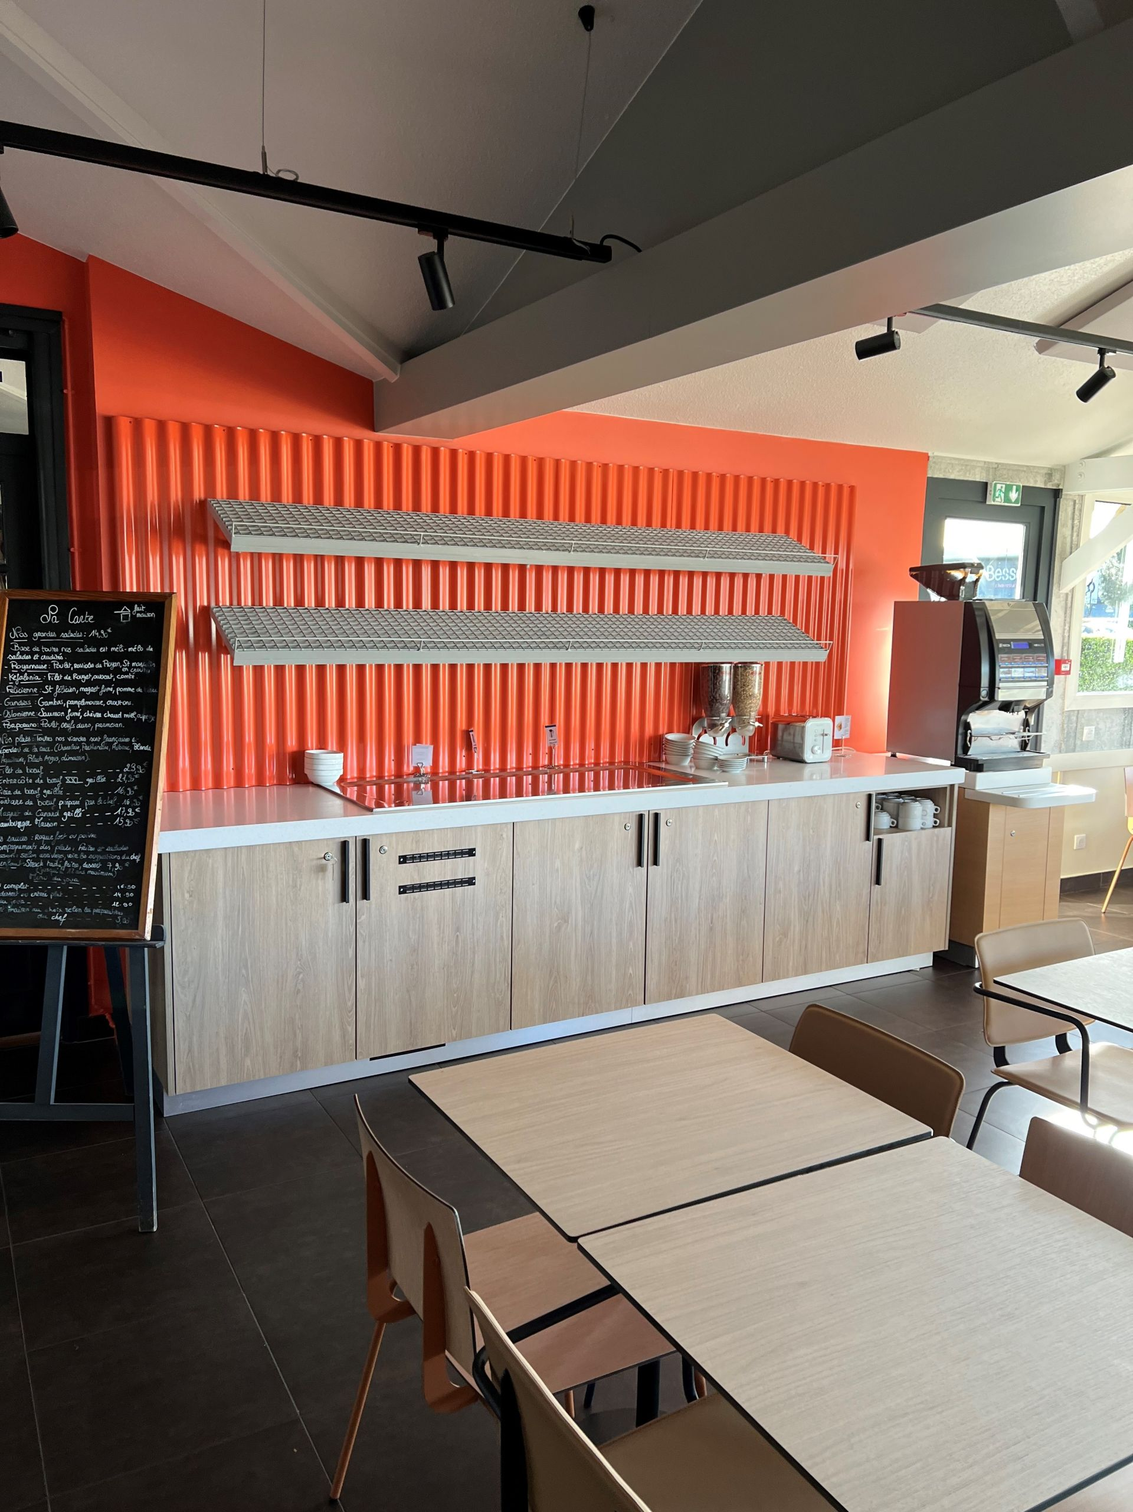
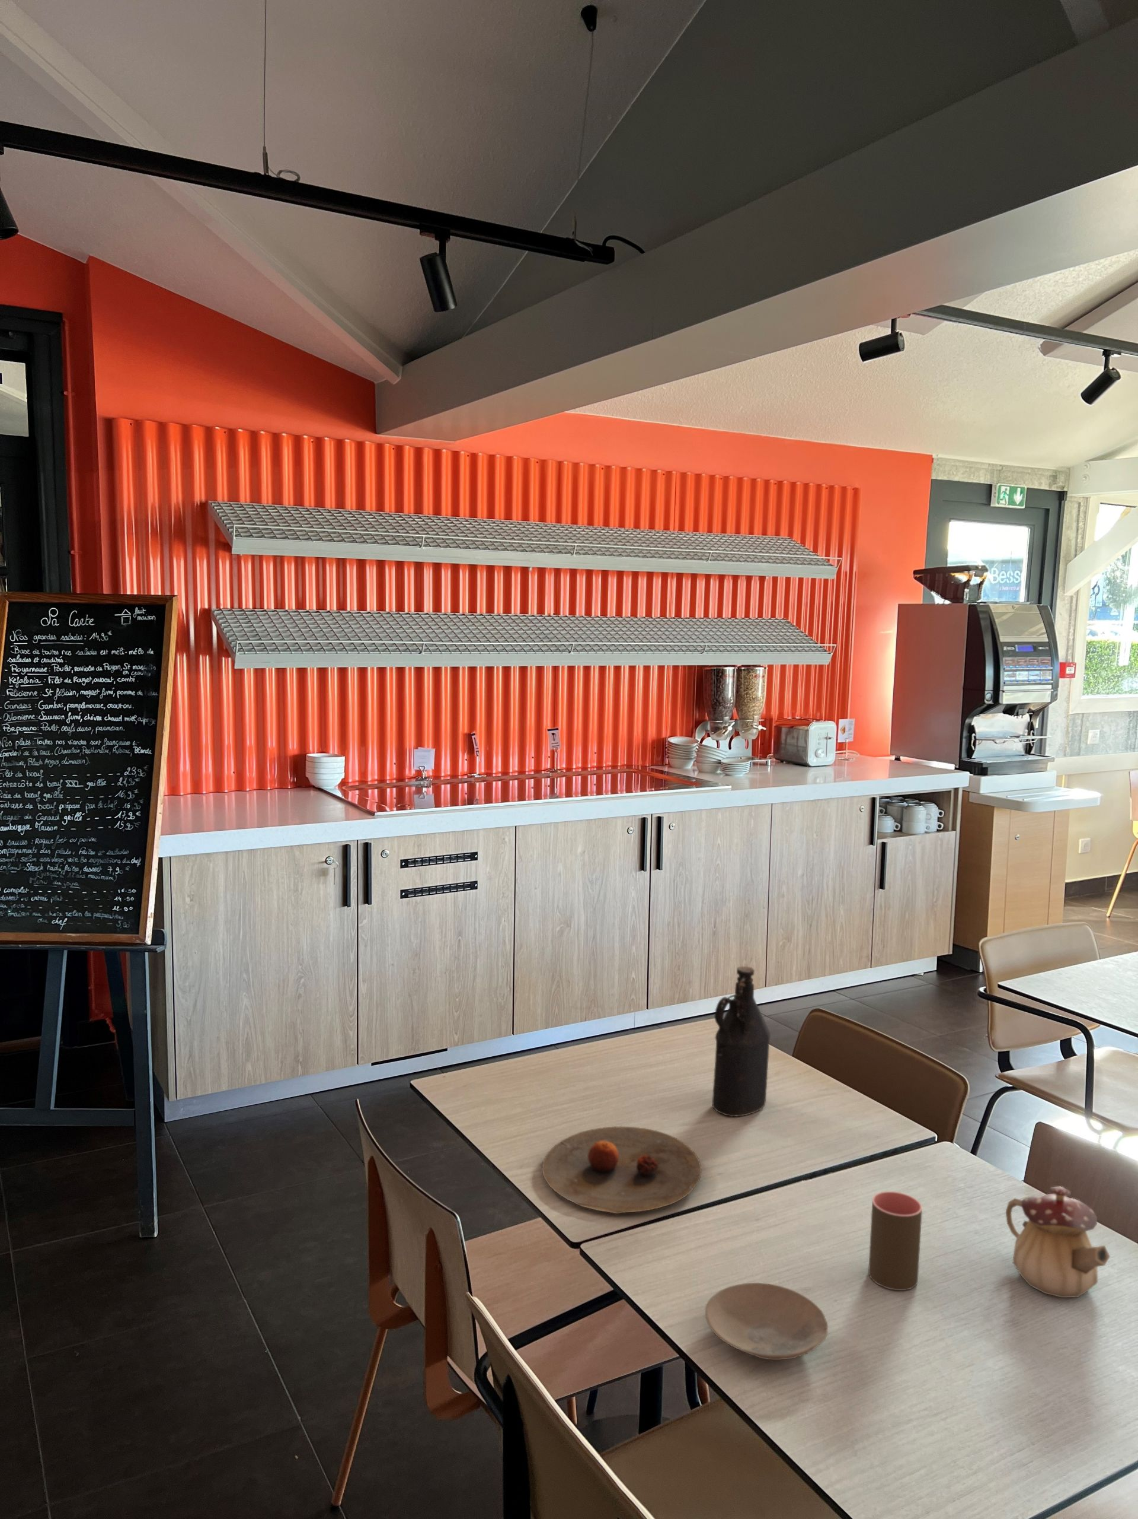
+ teapot (1053, 1230)
+ plate (765, 1325)
+ plate (622, 1159)
+ bottle (742, 1037)
+ cup (895, 1240)
